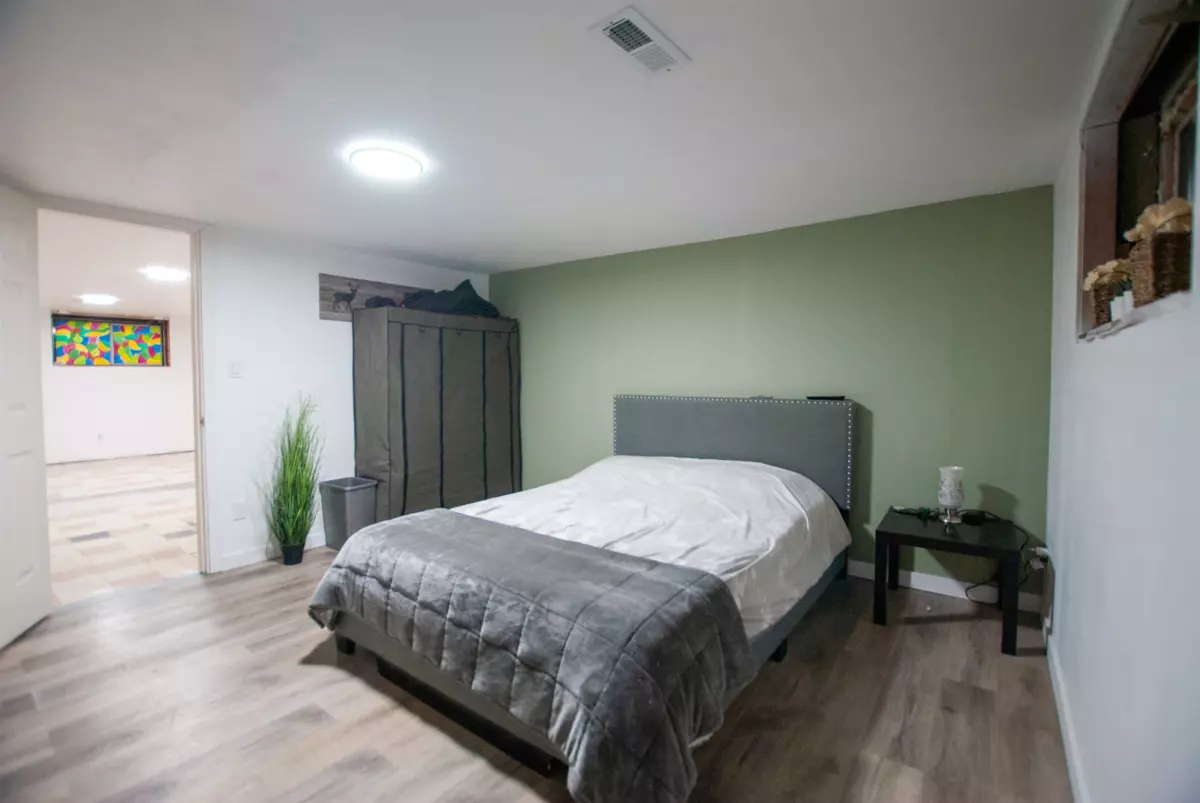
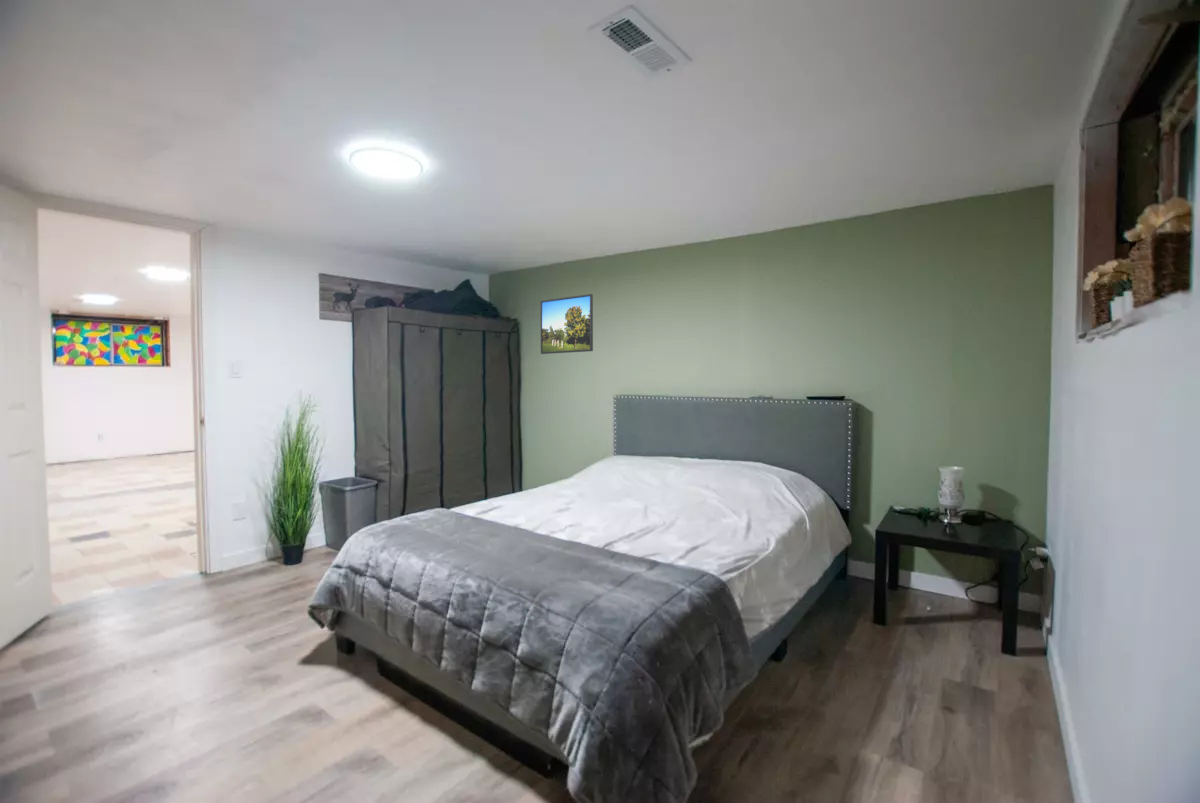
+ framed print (565, 325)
